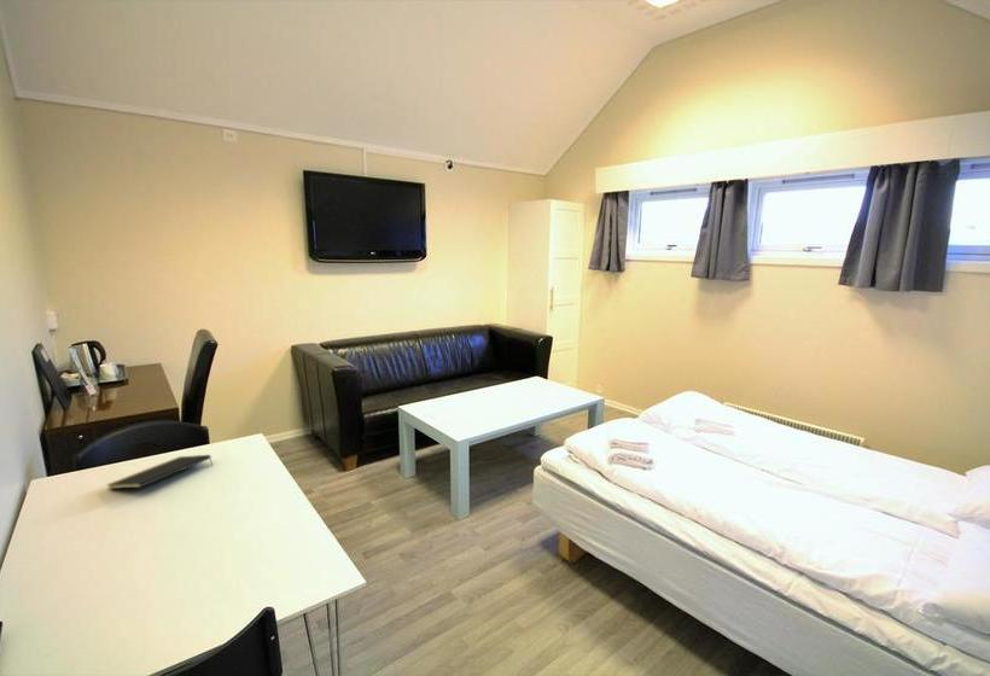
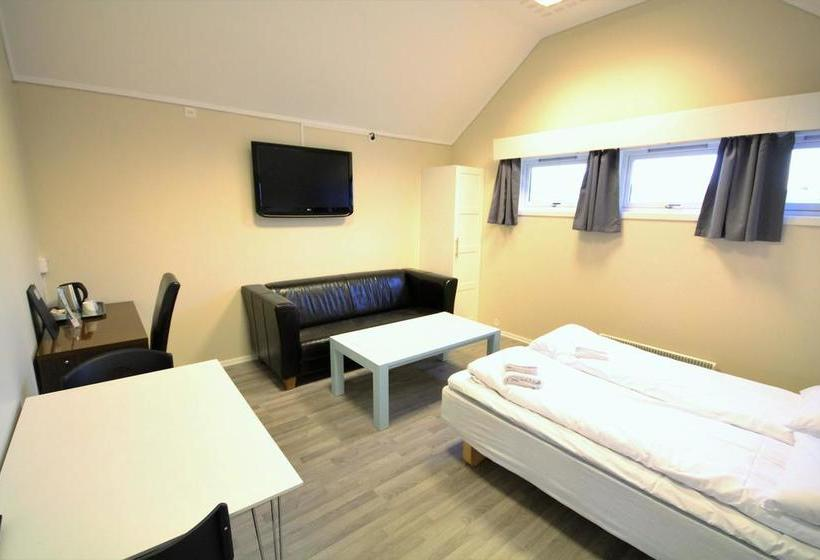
- notepad (161, 471)
